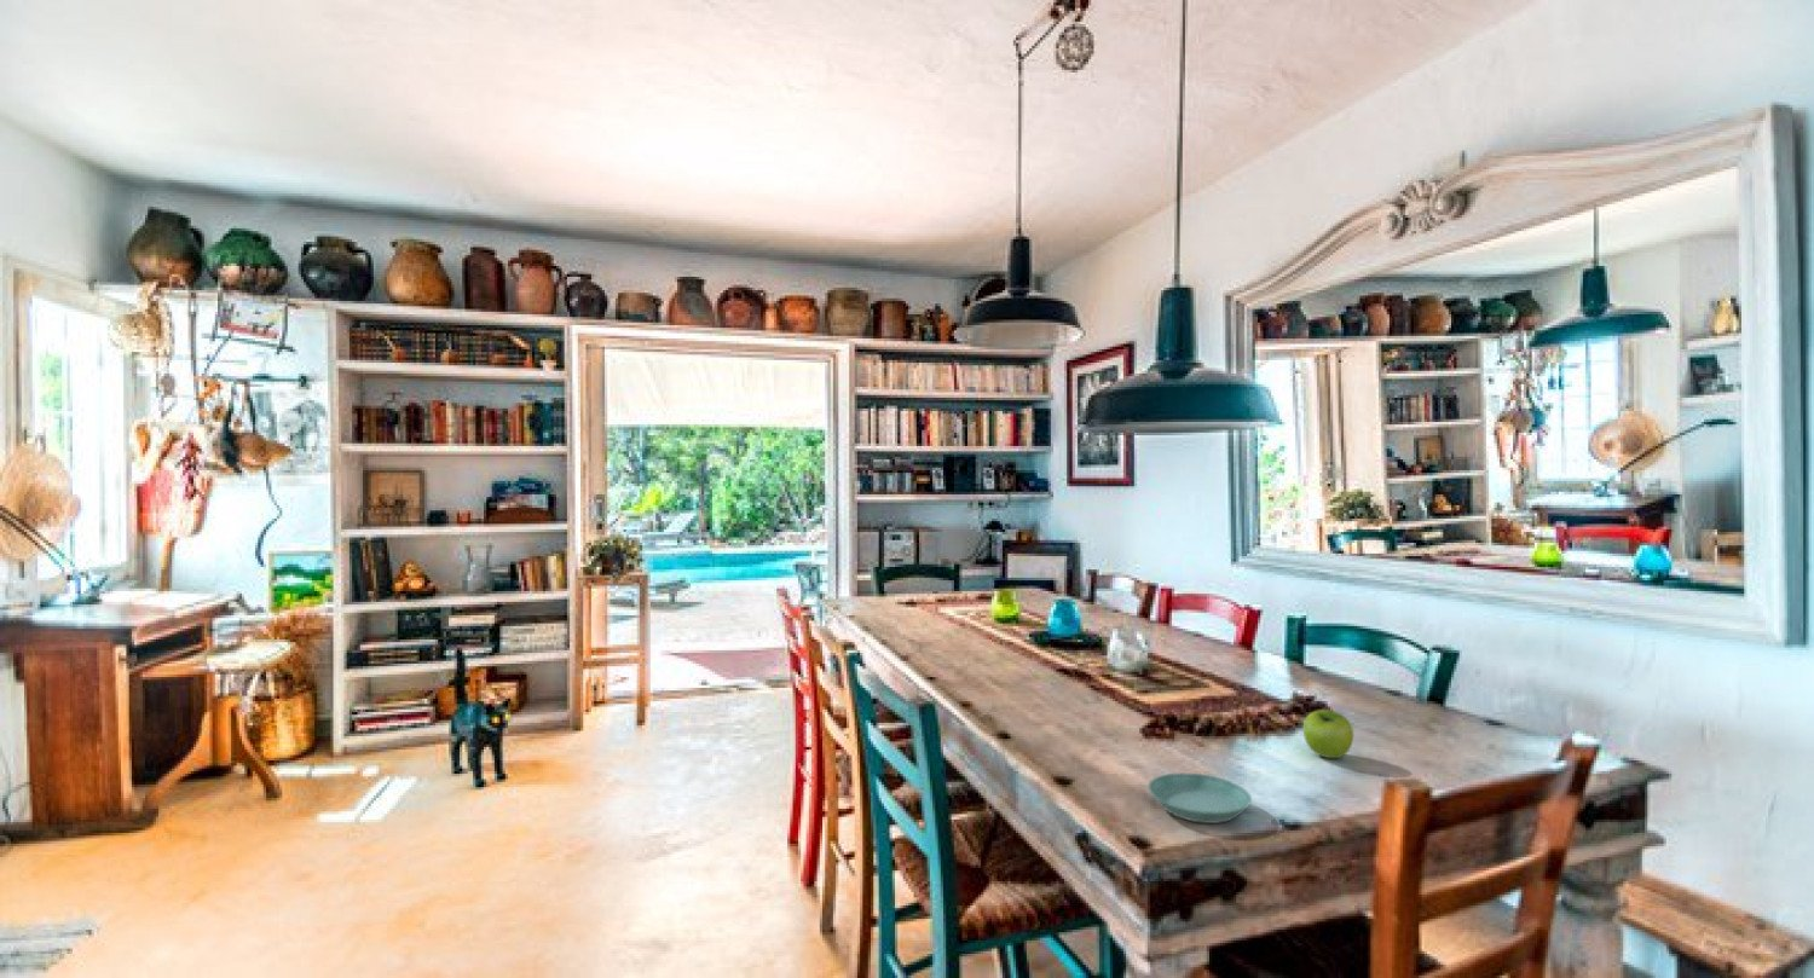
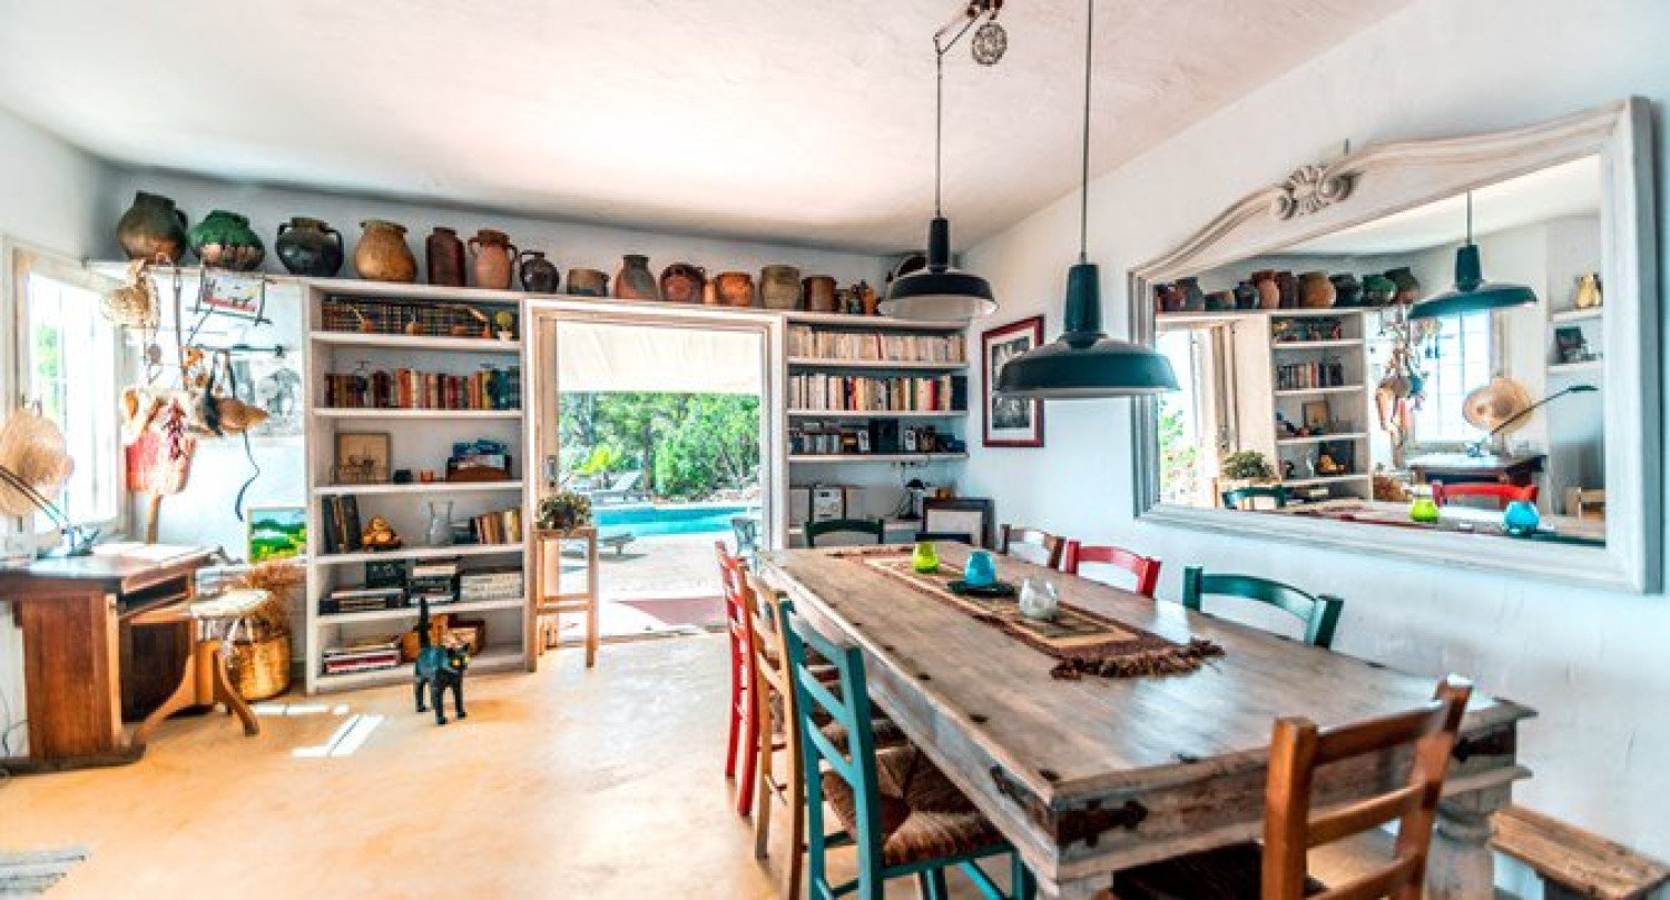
- fruit (1328, 733)
- saucer (1198, 799)
